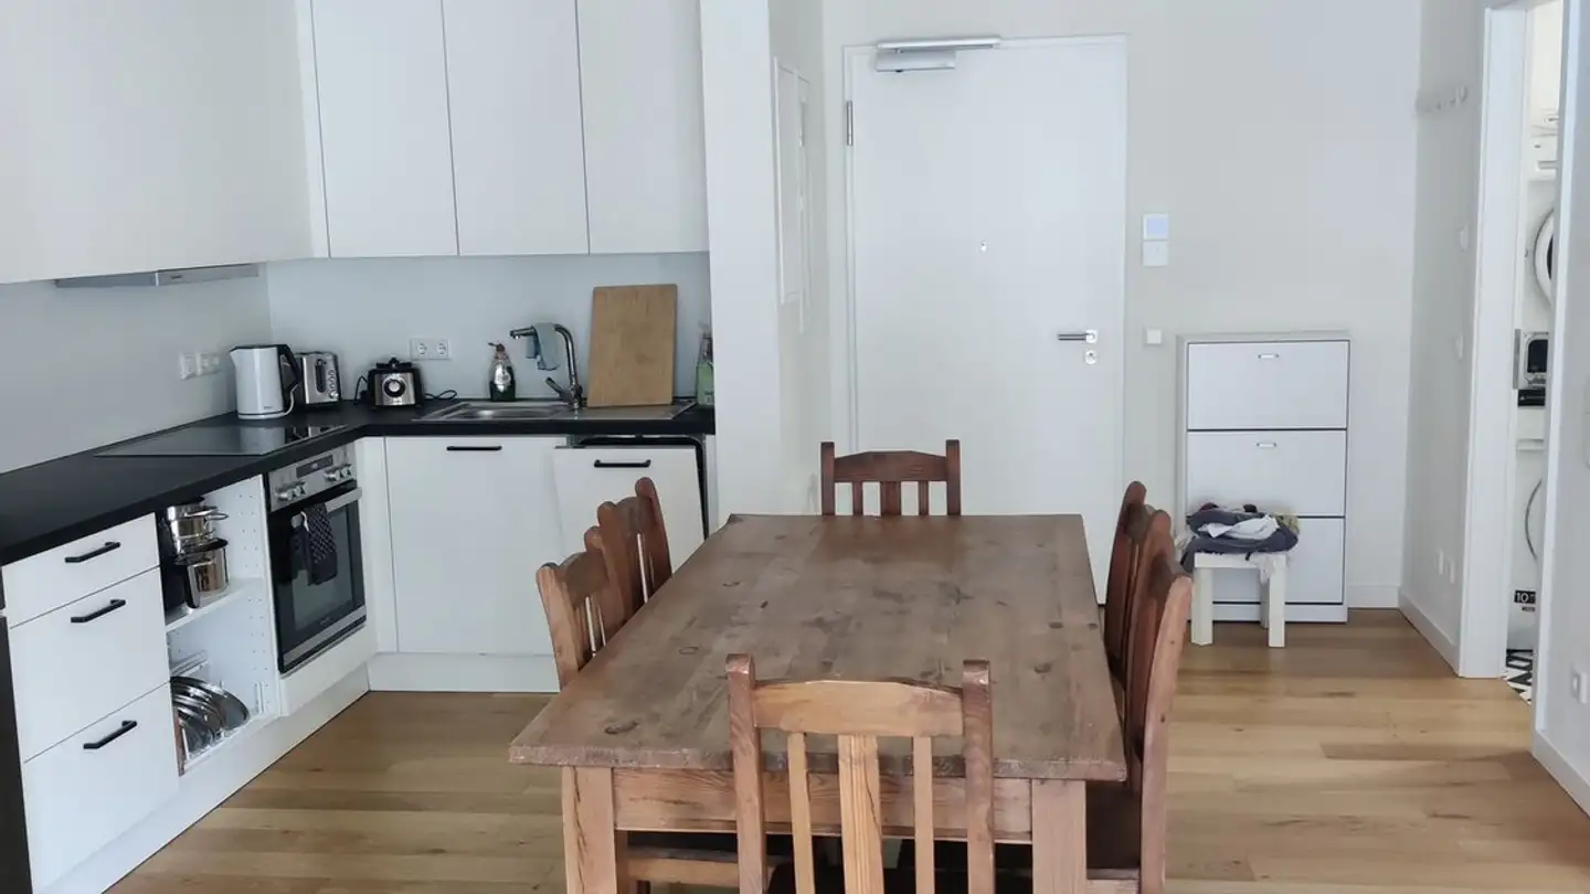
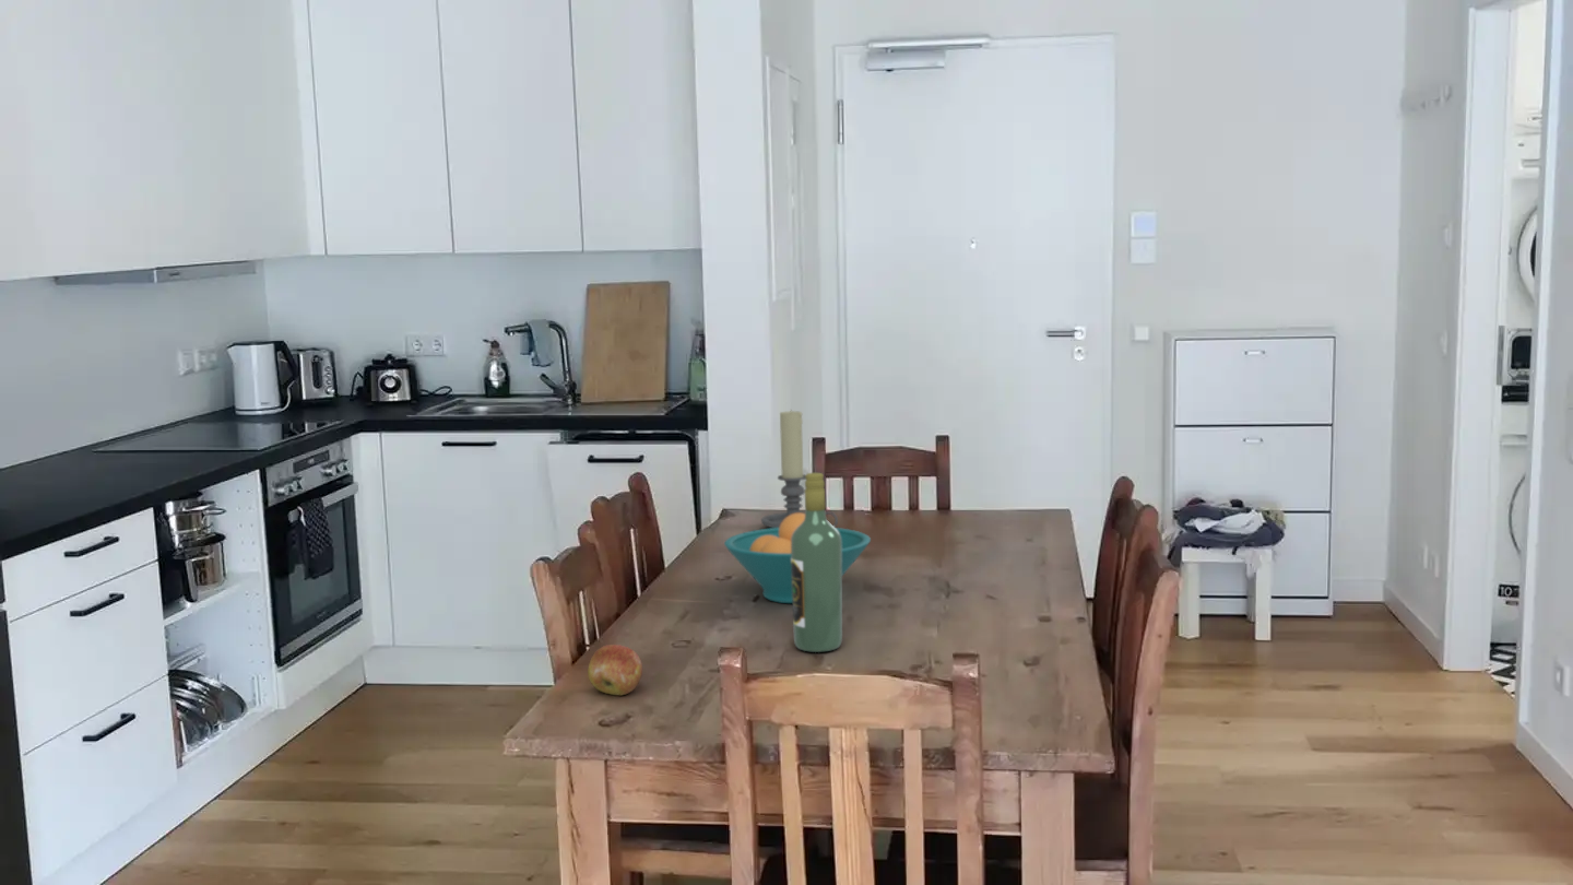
+ fruit bowl (790, 555)
+ wine bottle (816, 560)
+ apple (615, 669)
+ candle holder (799, 469)
